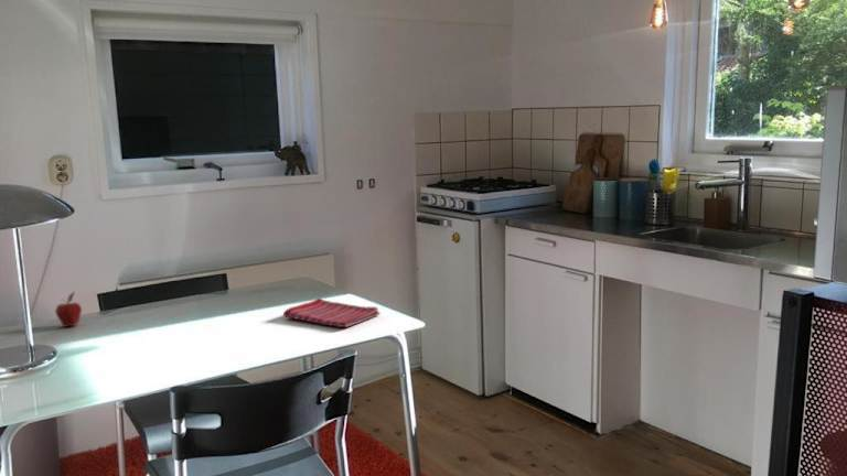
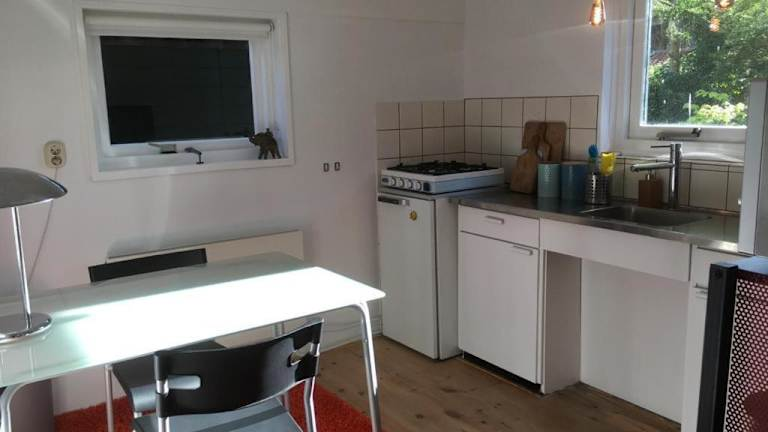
- dish towel (331, 312)
- fruit (67, 309)
